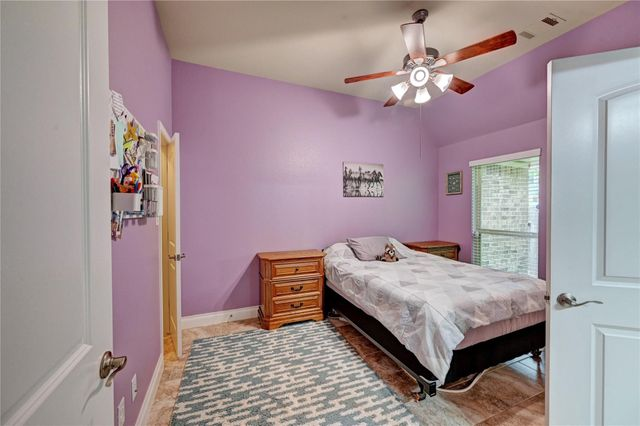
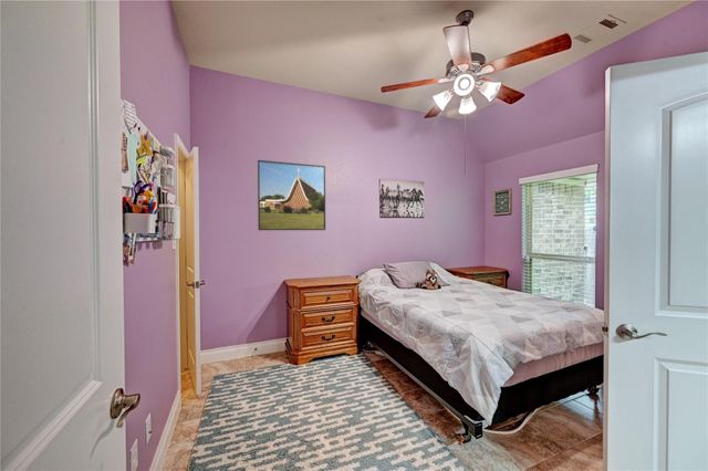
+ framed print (293, 197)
